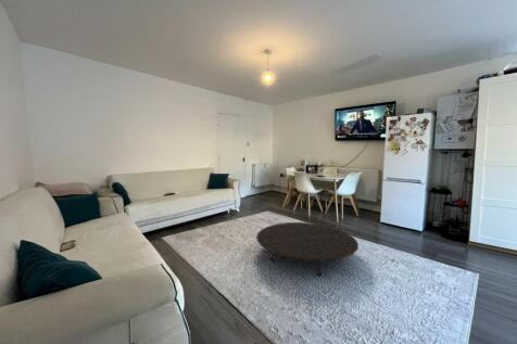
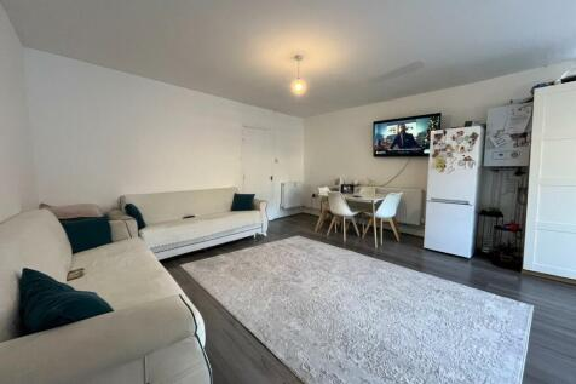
- table (304, 246)
